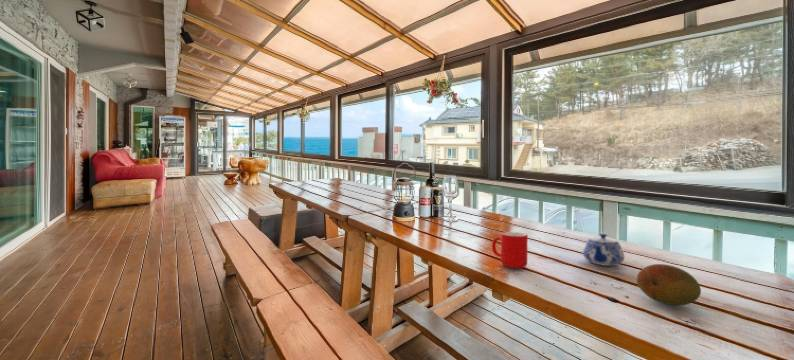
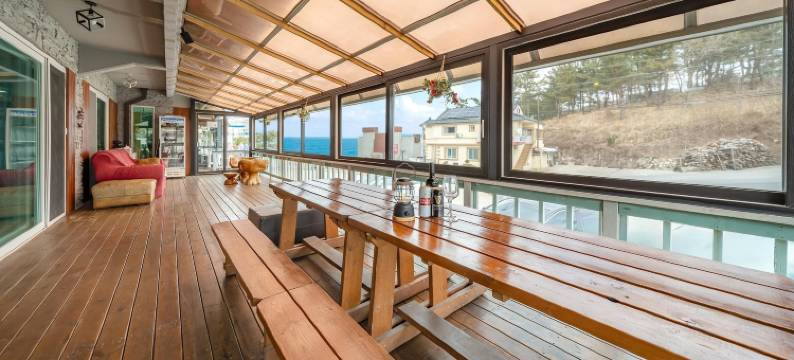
- cup (508, 249)
- teapot (602, 249)
- fruit (668, 283)
